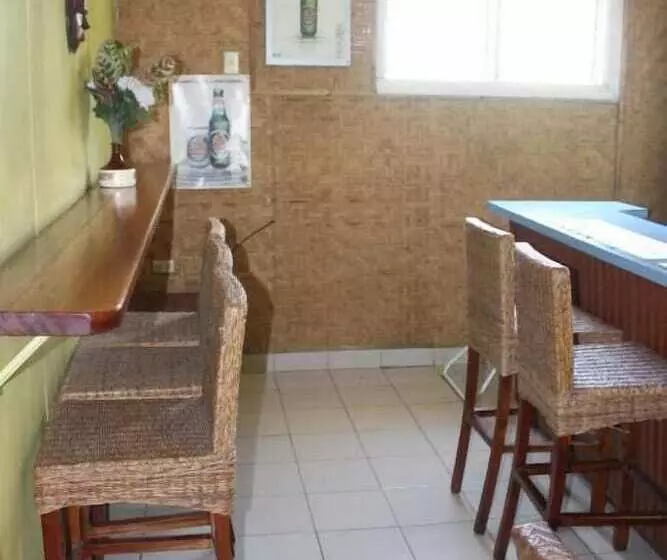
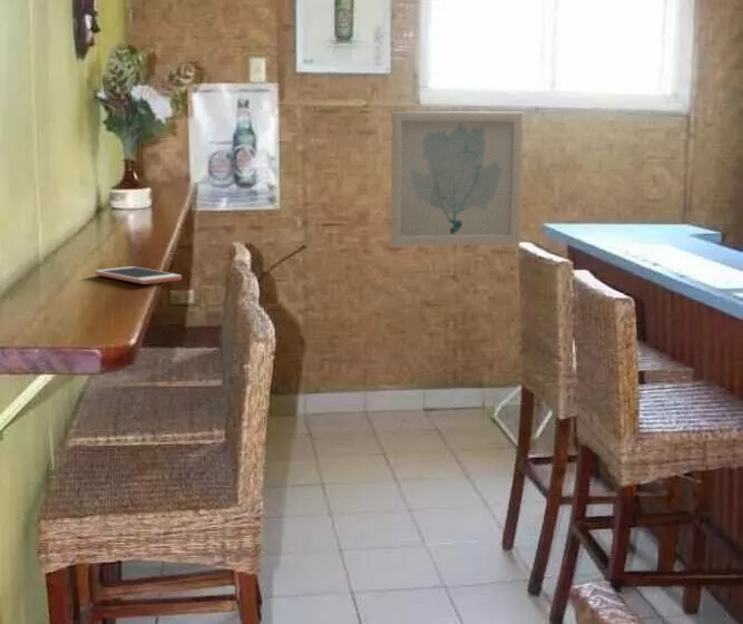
+ cell phone (137, 274)
+ wall art (456, 179)
